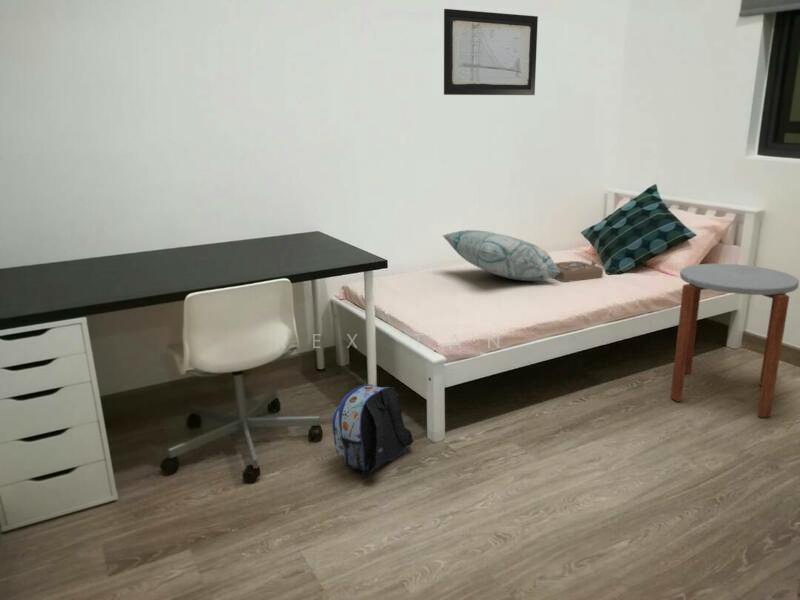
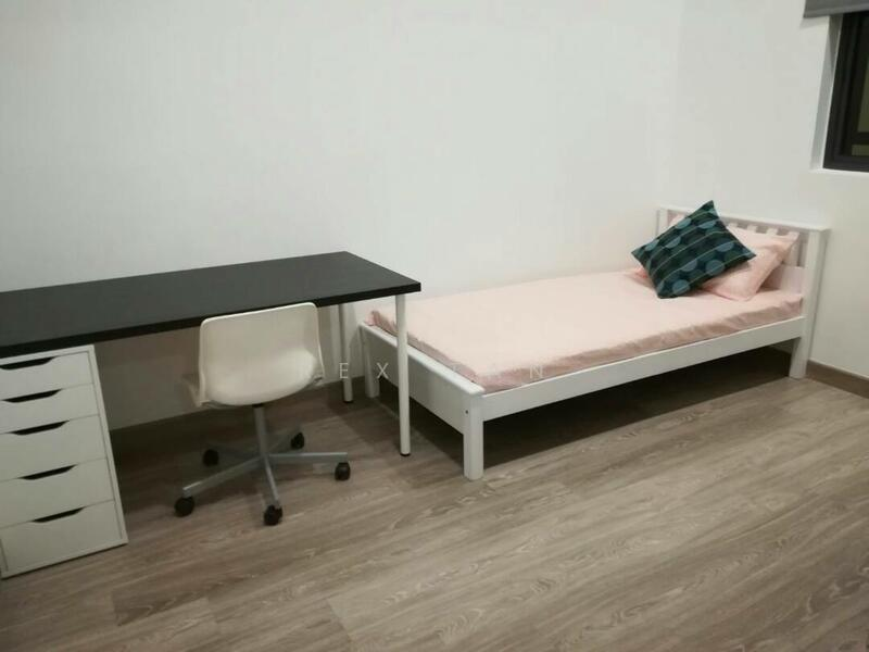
- side table (695, 334)
- book (574, 269)
- wall art (491, 54)
- backpack (370, 423)
- decorative pillow (498, 255)
